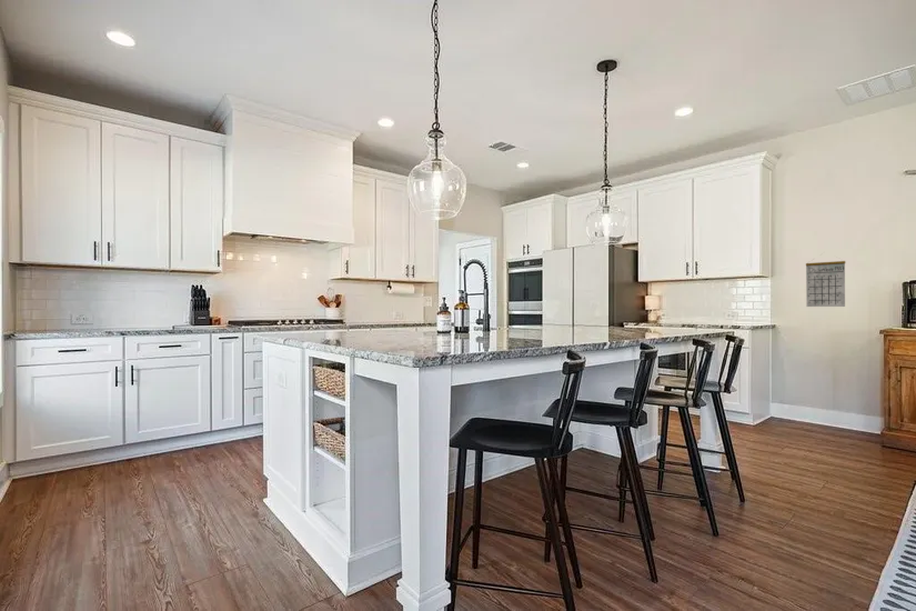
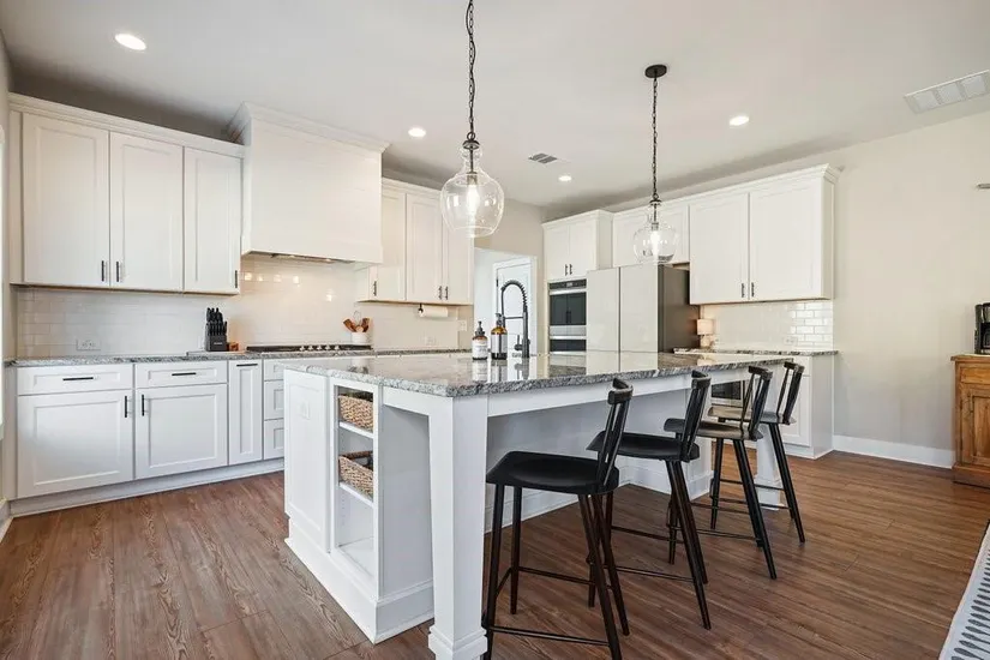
- calendar (825, 279)
